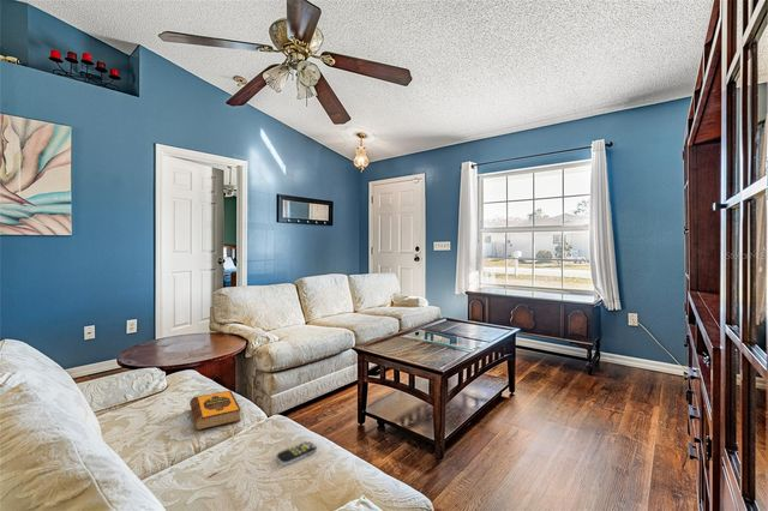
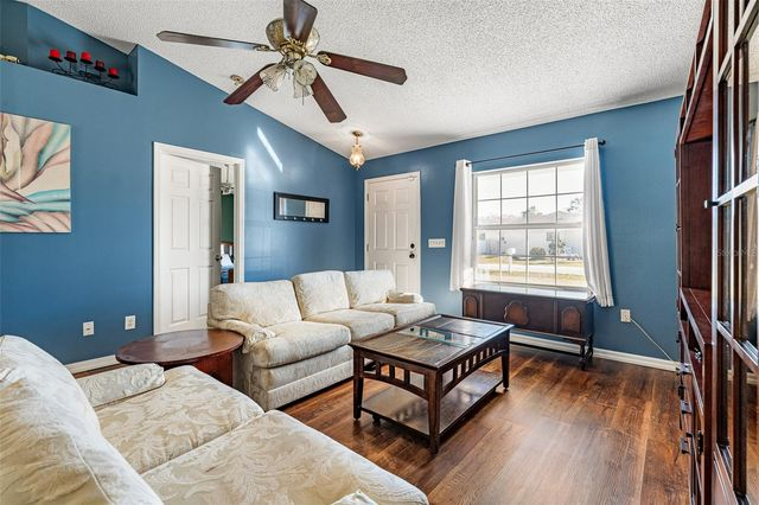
- hardback book (214, 408)
- remote control (296, 452)
